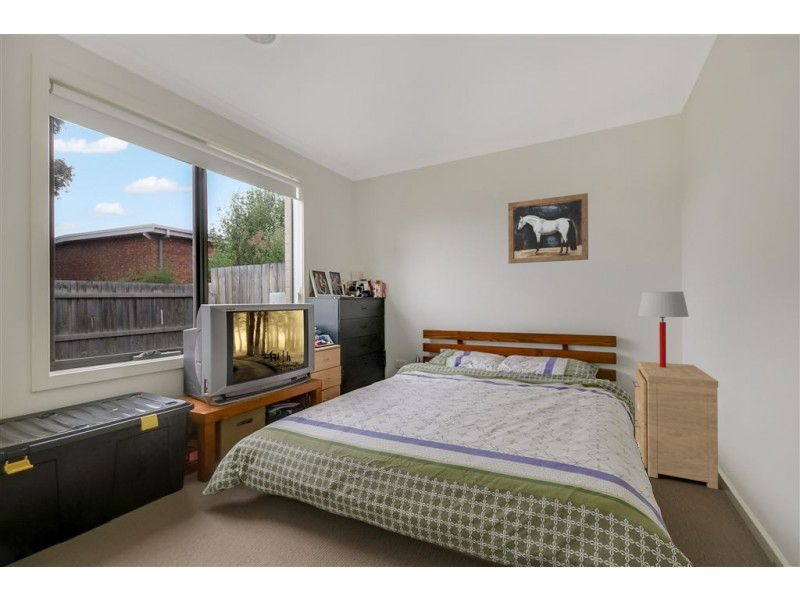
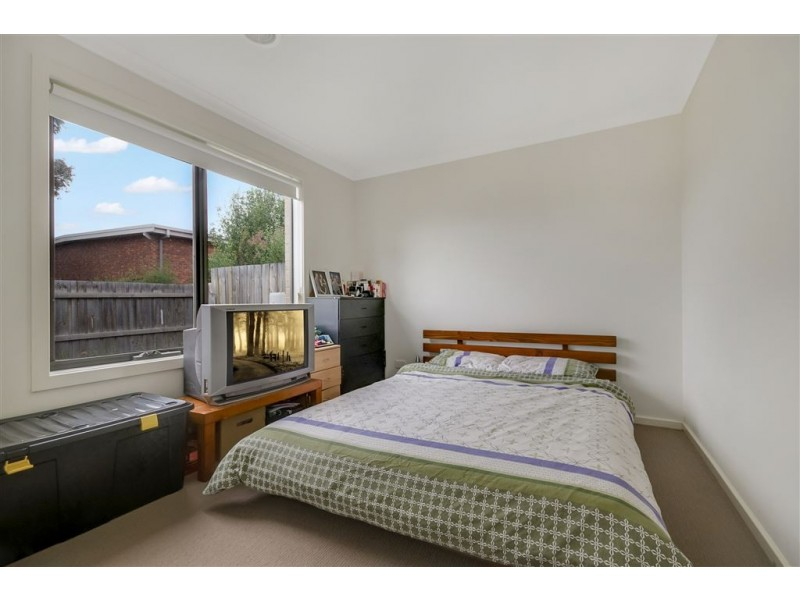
- table lamp (662, 329)
- side table (667, 416)
- wall art (546, 230)
